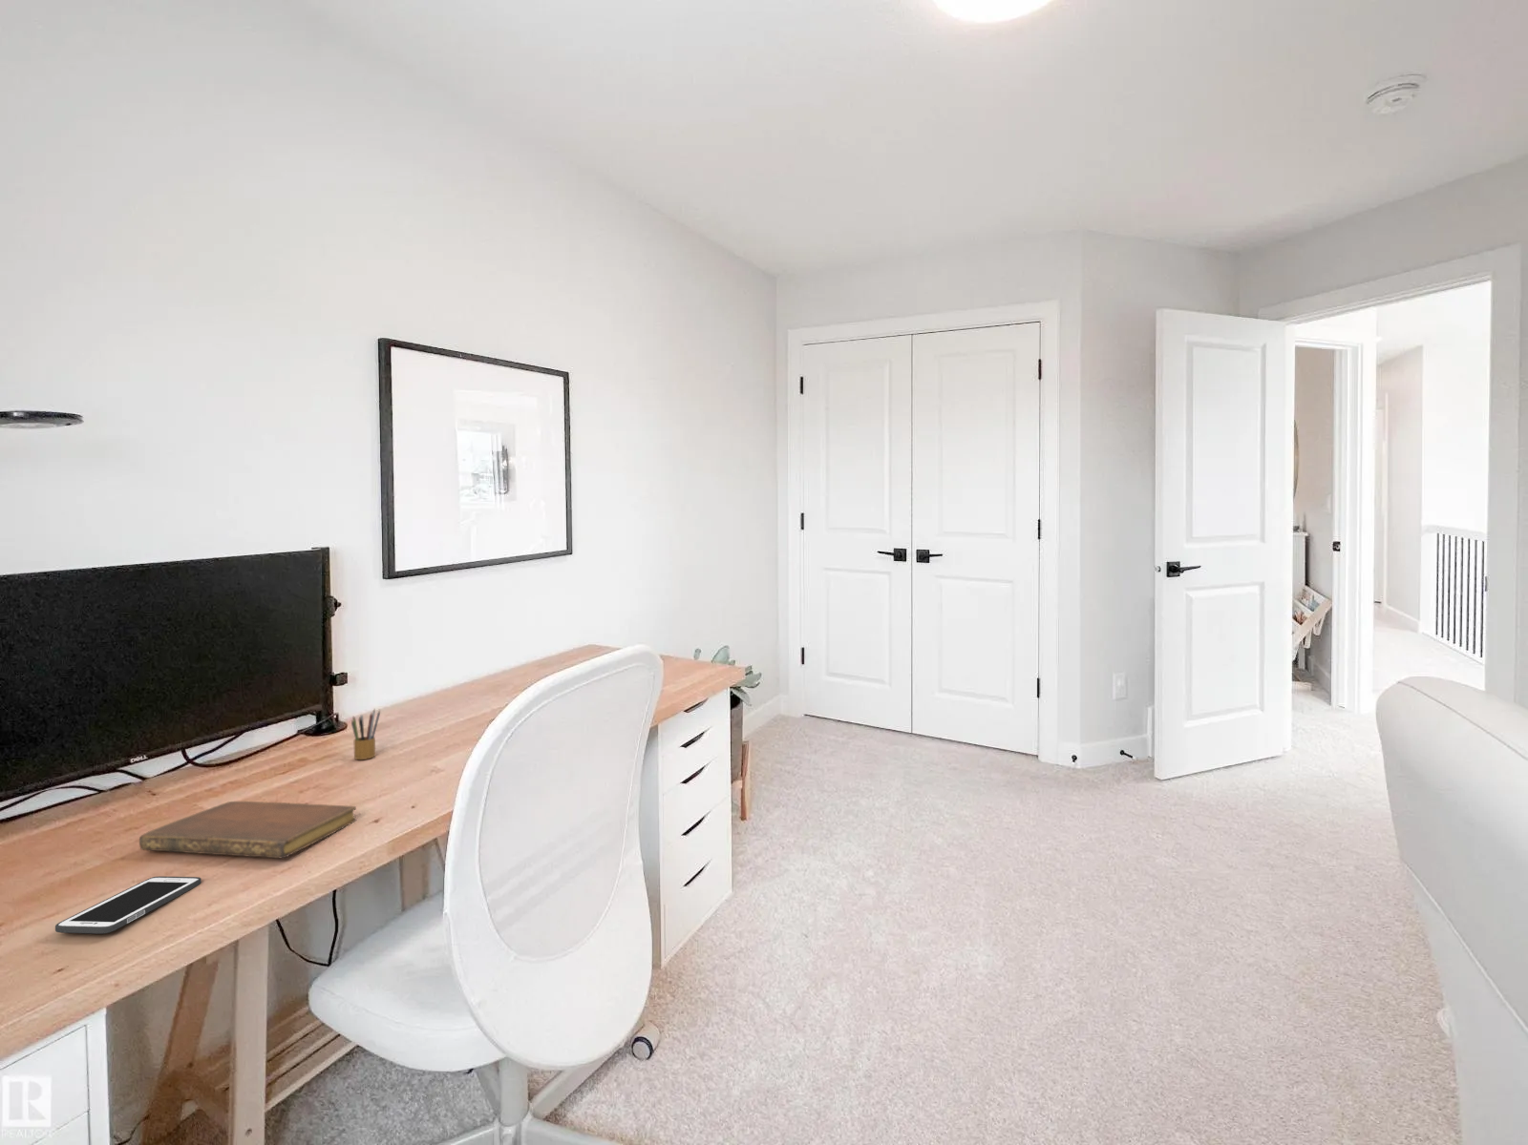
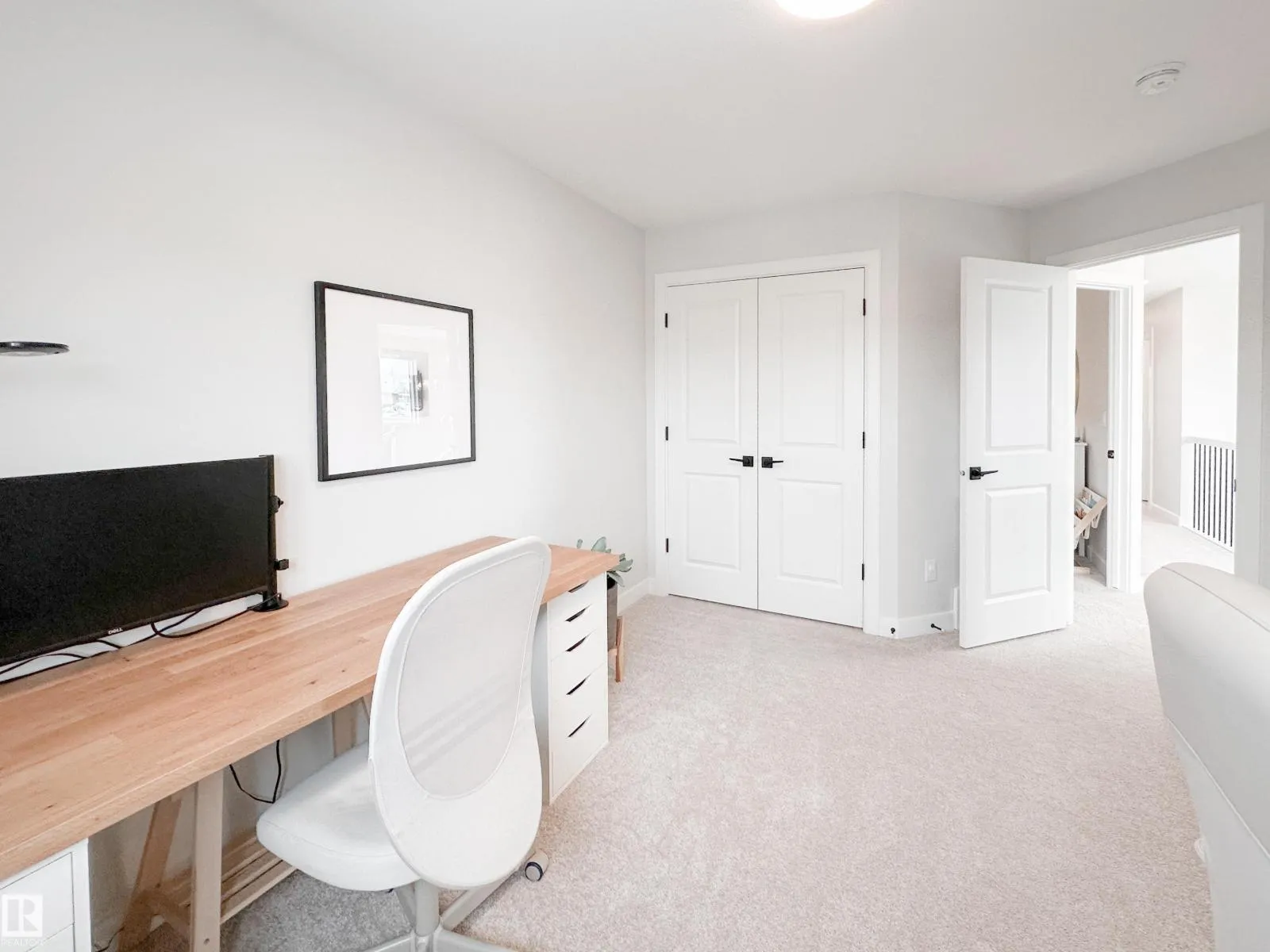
- notebook (254, 827)
- cell phone (132, 902)
- pencil box (363, 734)
